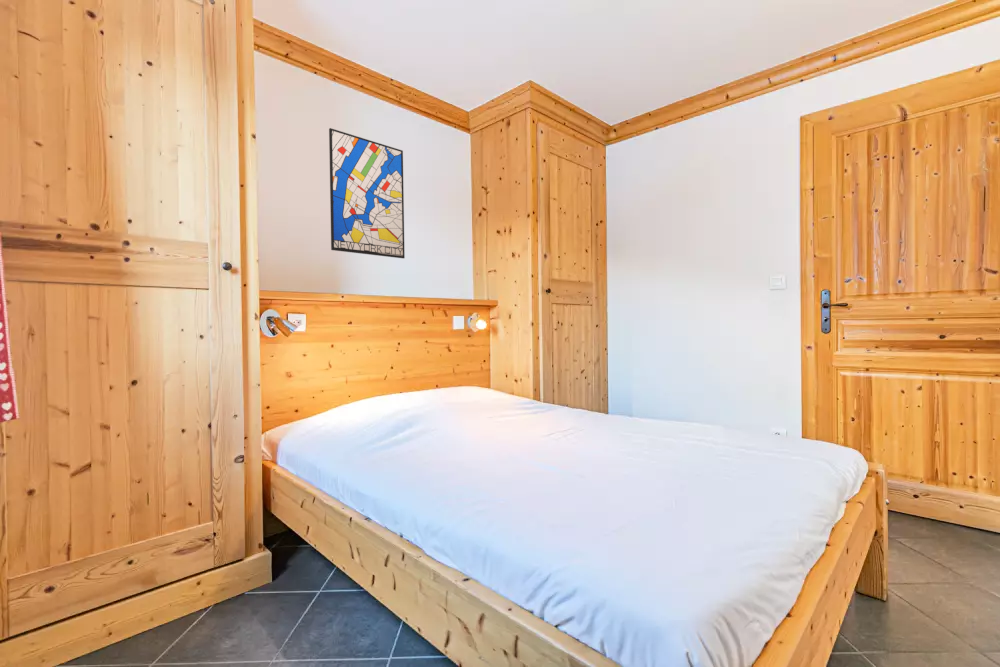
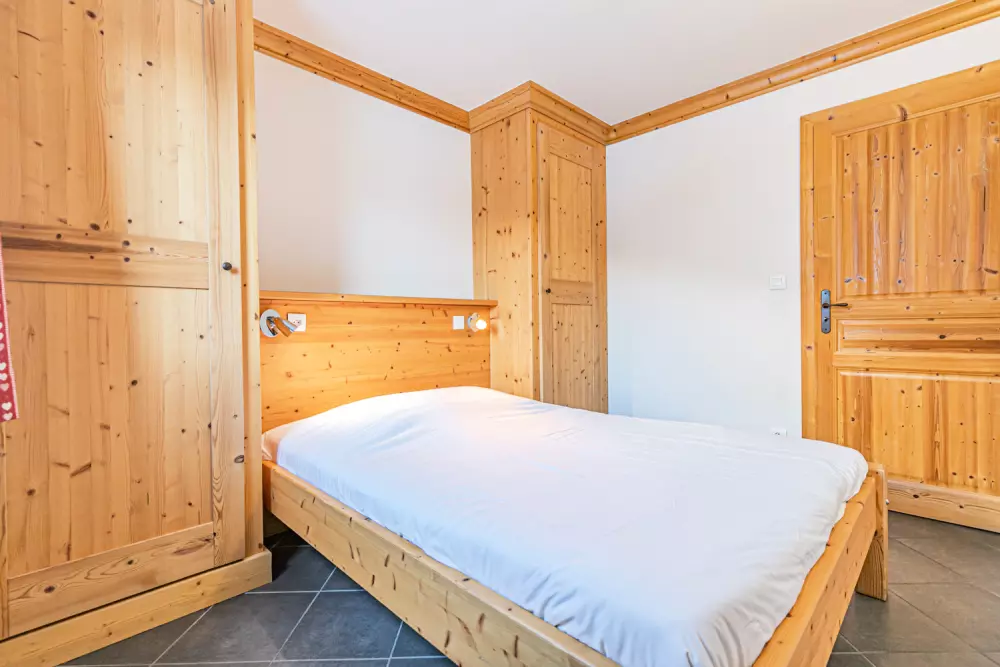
- wall art (369, 197)
